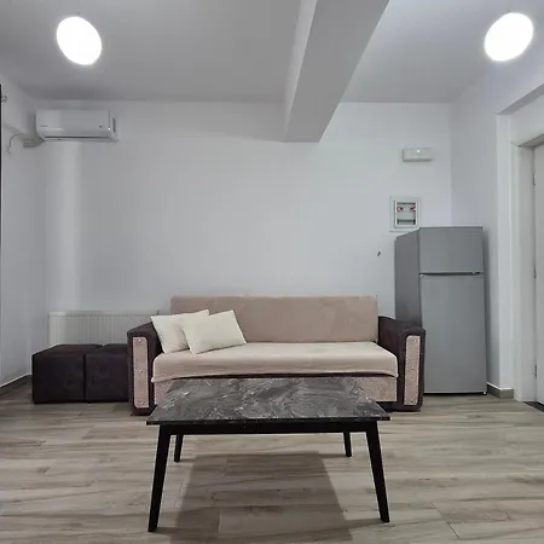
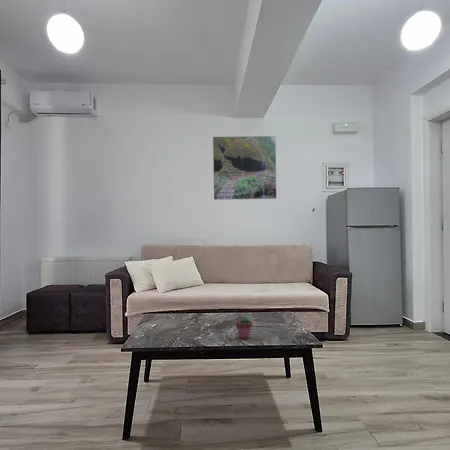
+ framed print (244, 167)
+ potted succulent (244, 326)
